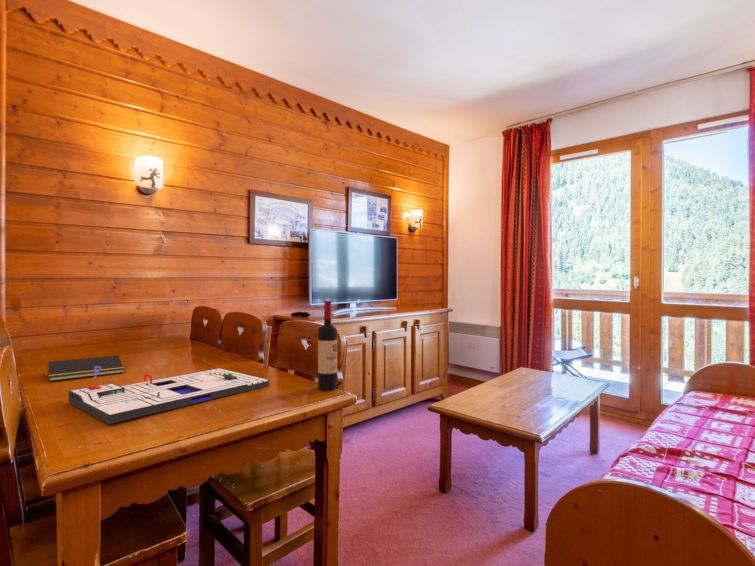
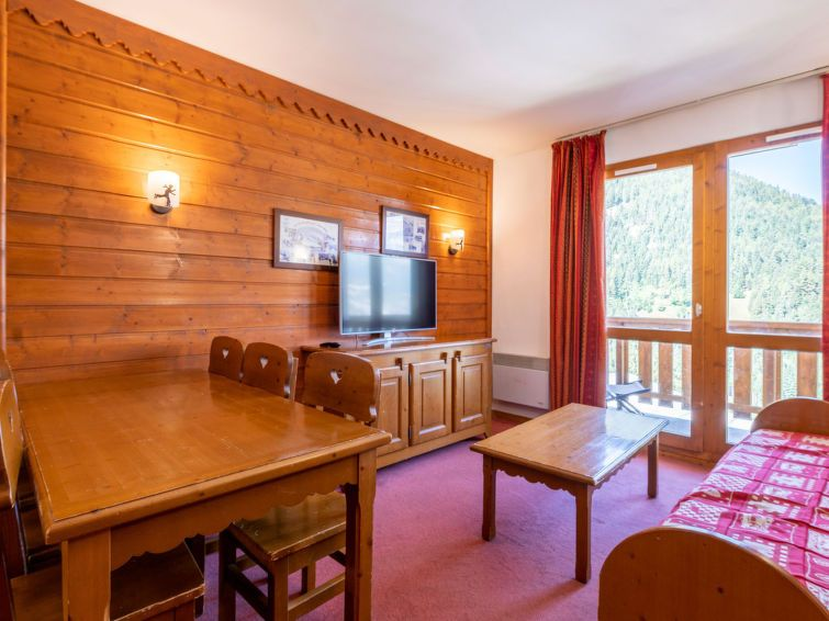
- notepad (86, 367)
- wine bottle (327, 344)
- board game (176, 377)
